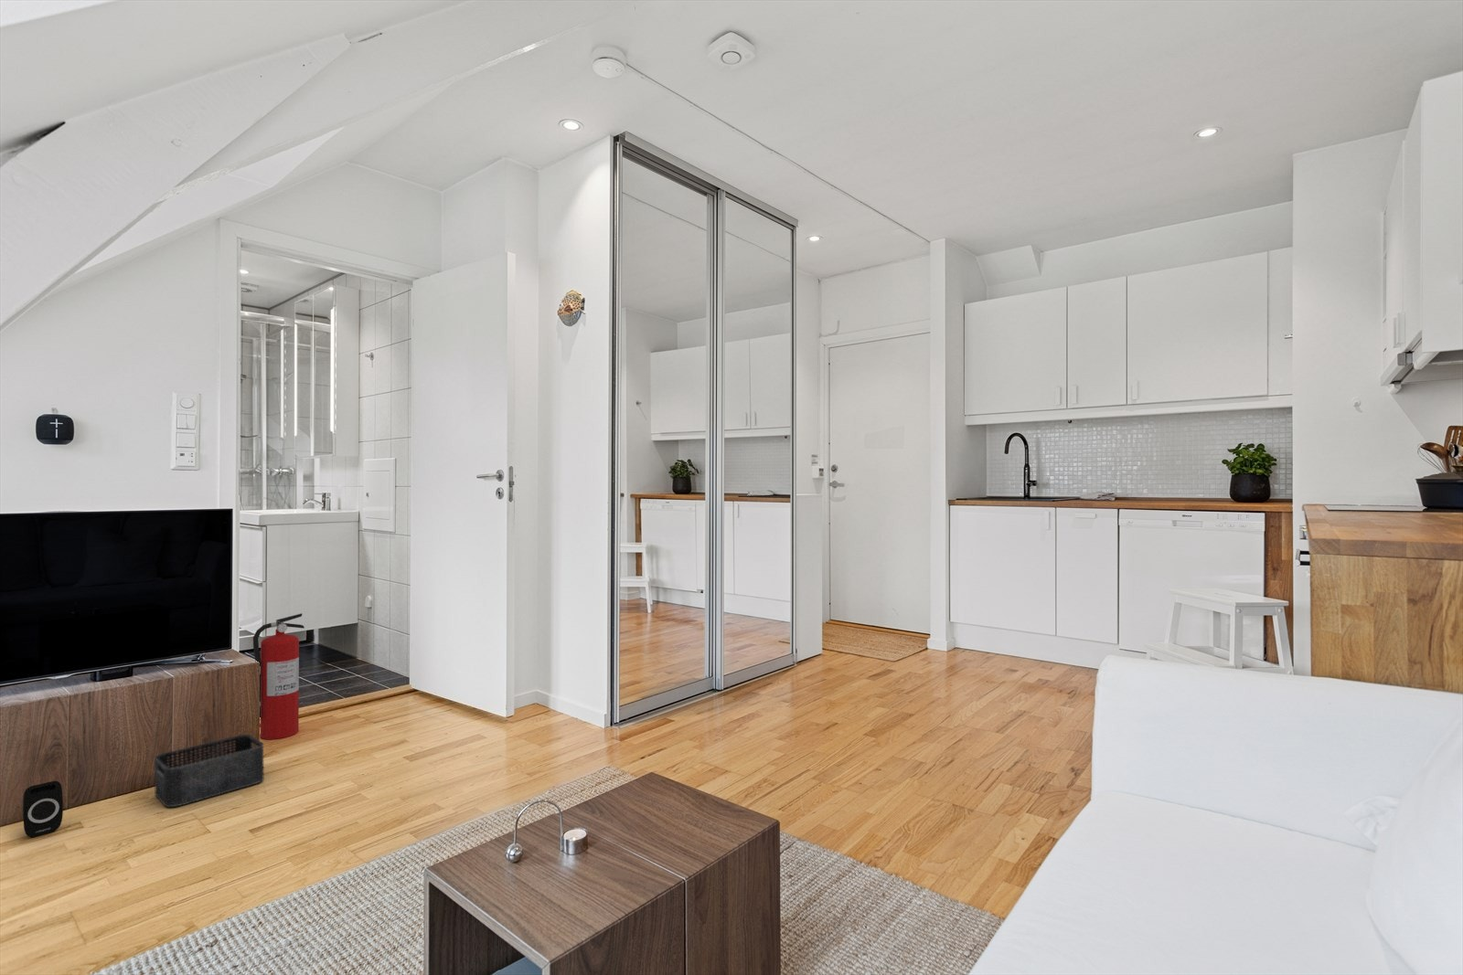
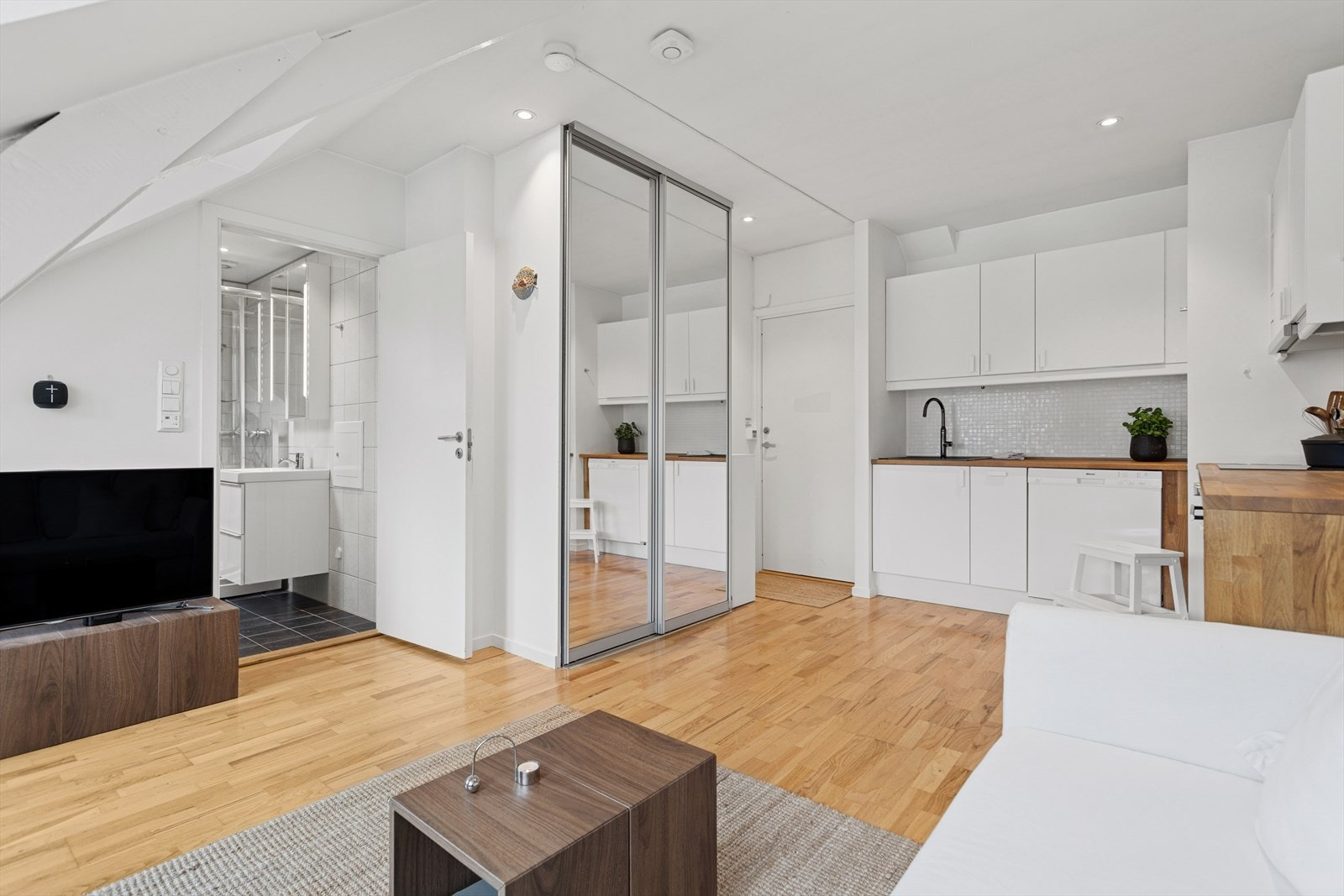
- speaker (40, 805)
- fire extinguisher (279, 675)
- storage bin (210, 768)
